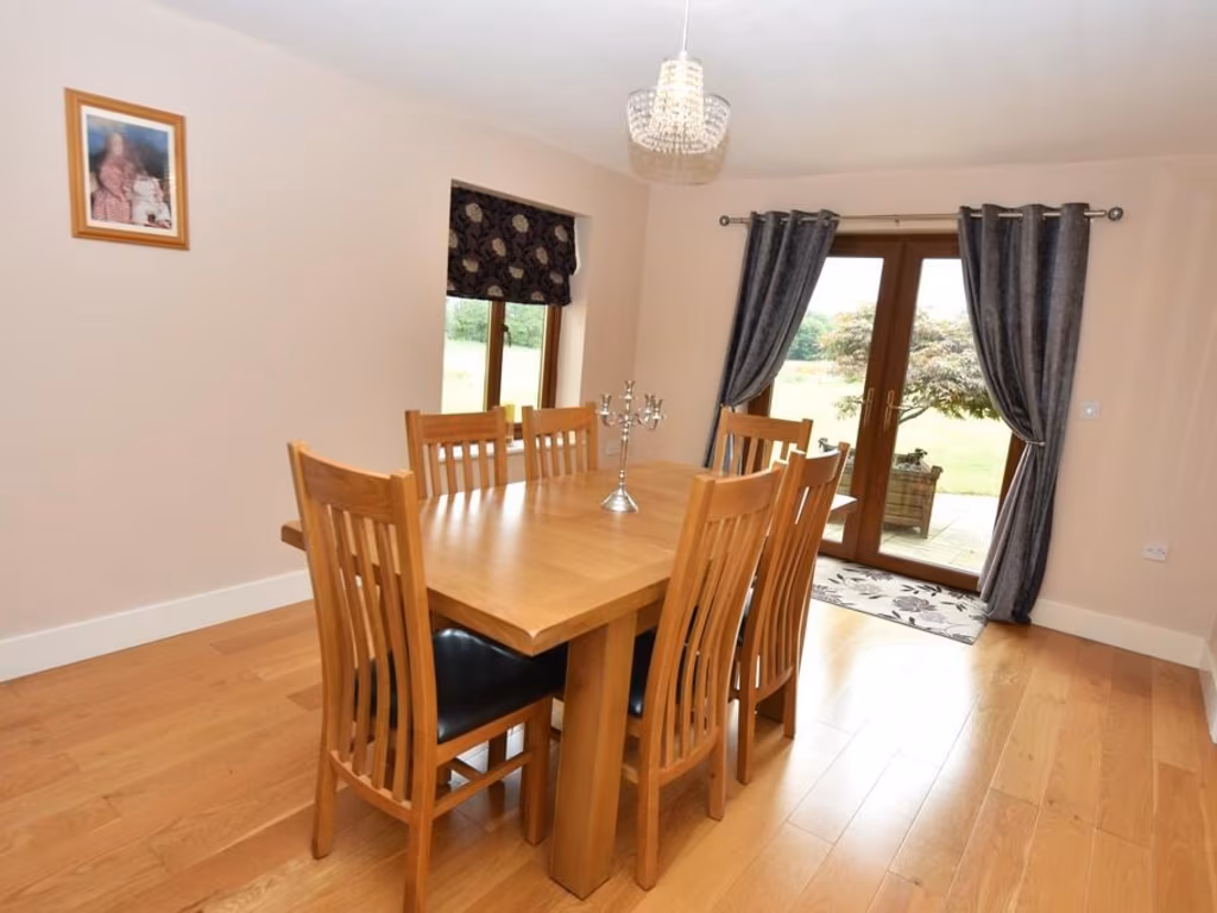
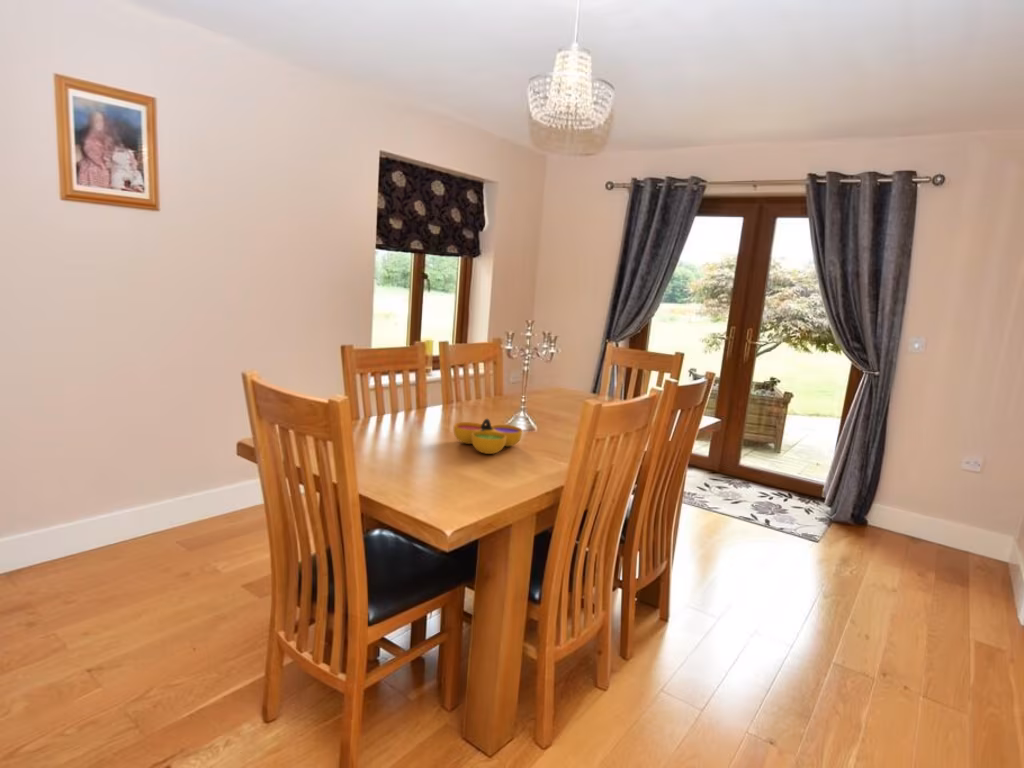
+ decorative bowl (483, 431)
